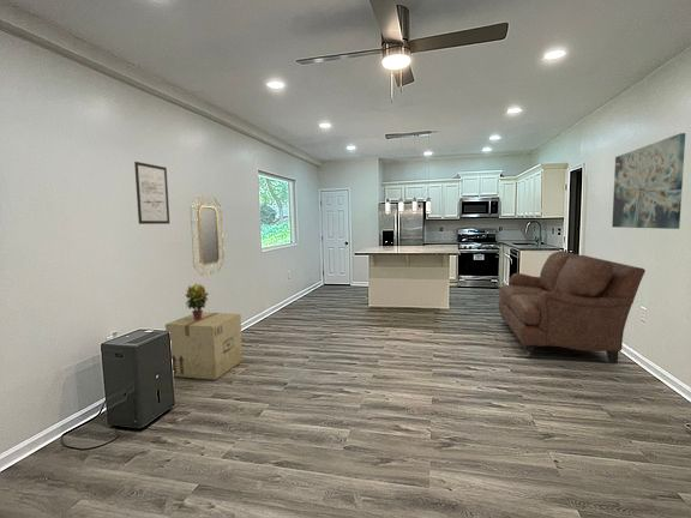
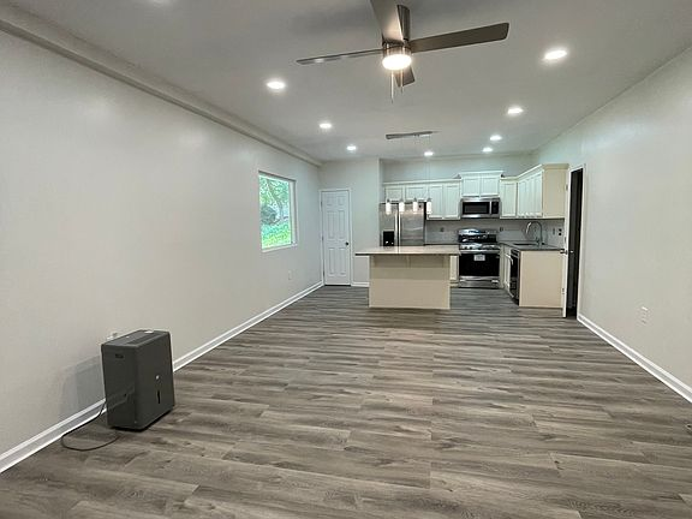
- home mirror (209, 235)
- cardboard box (205, 343)
- wall art (152, 194)
- potted plant (197, 301)
- sofa (557, 297)
- wall art (642, 187)
